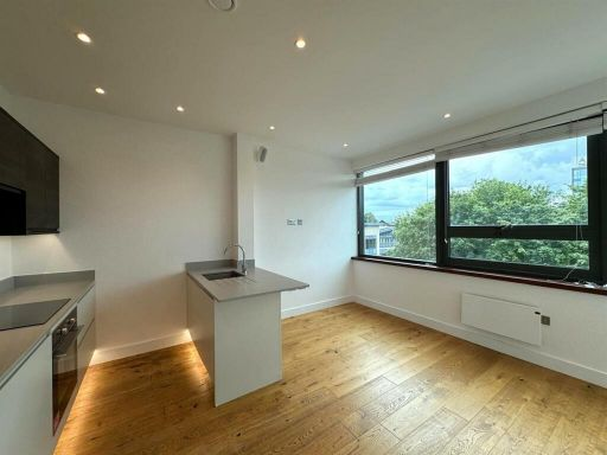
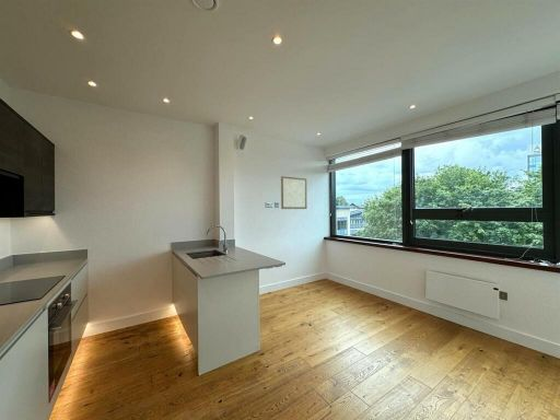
+ wall art (293, 194)
